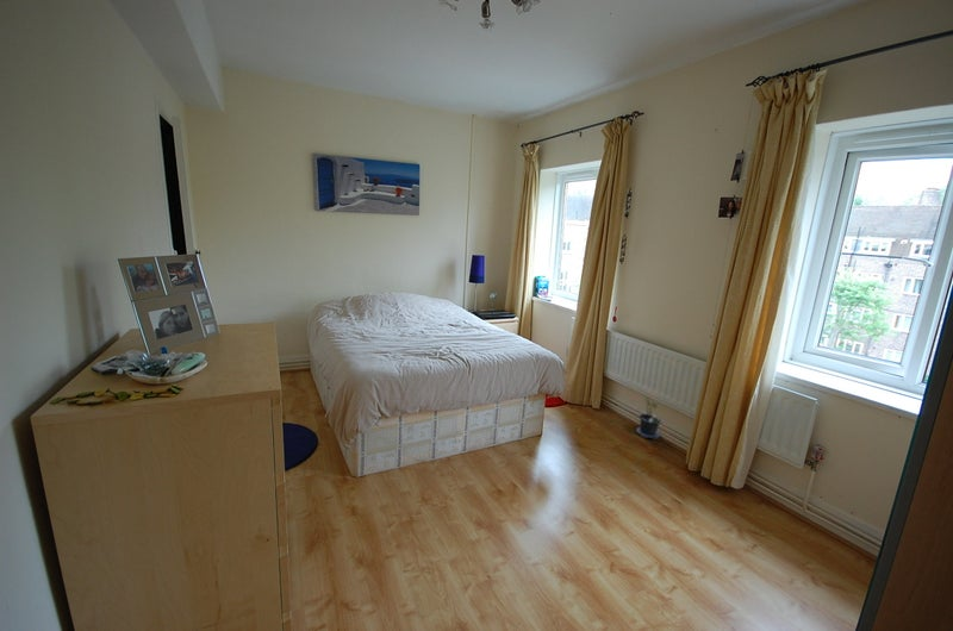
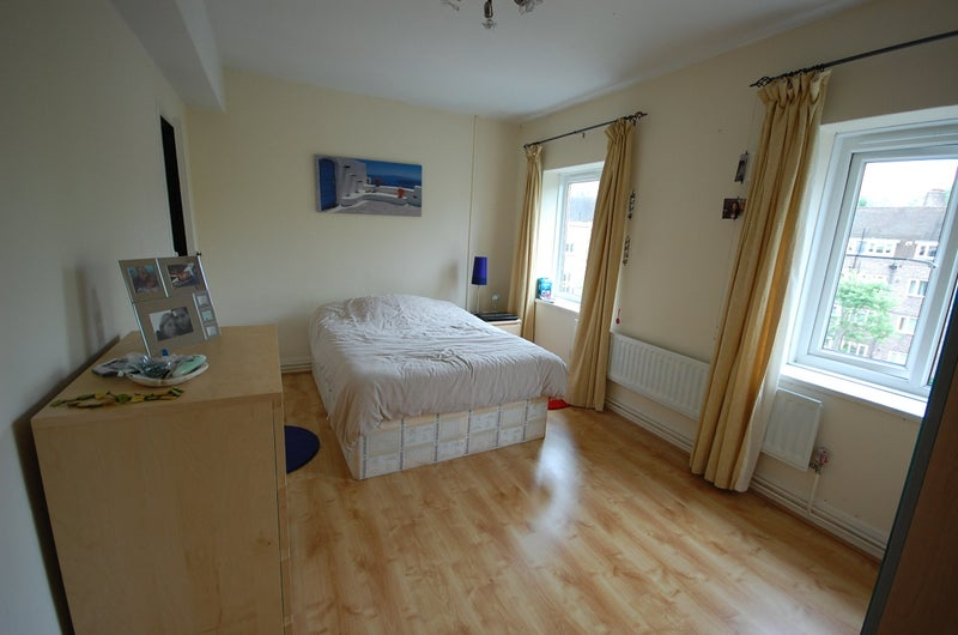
- potted plant (649, 414)
